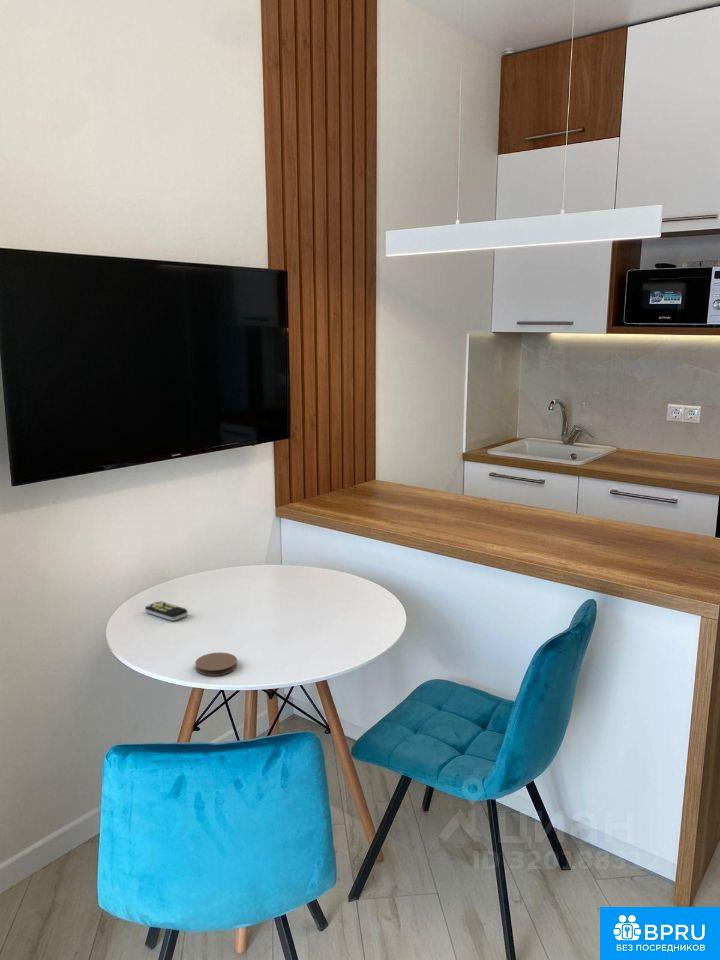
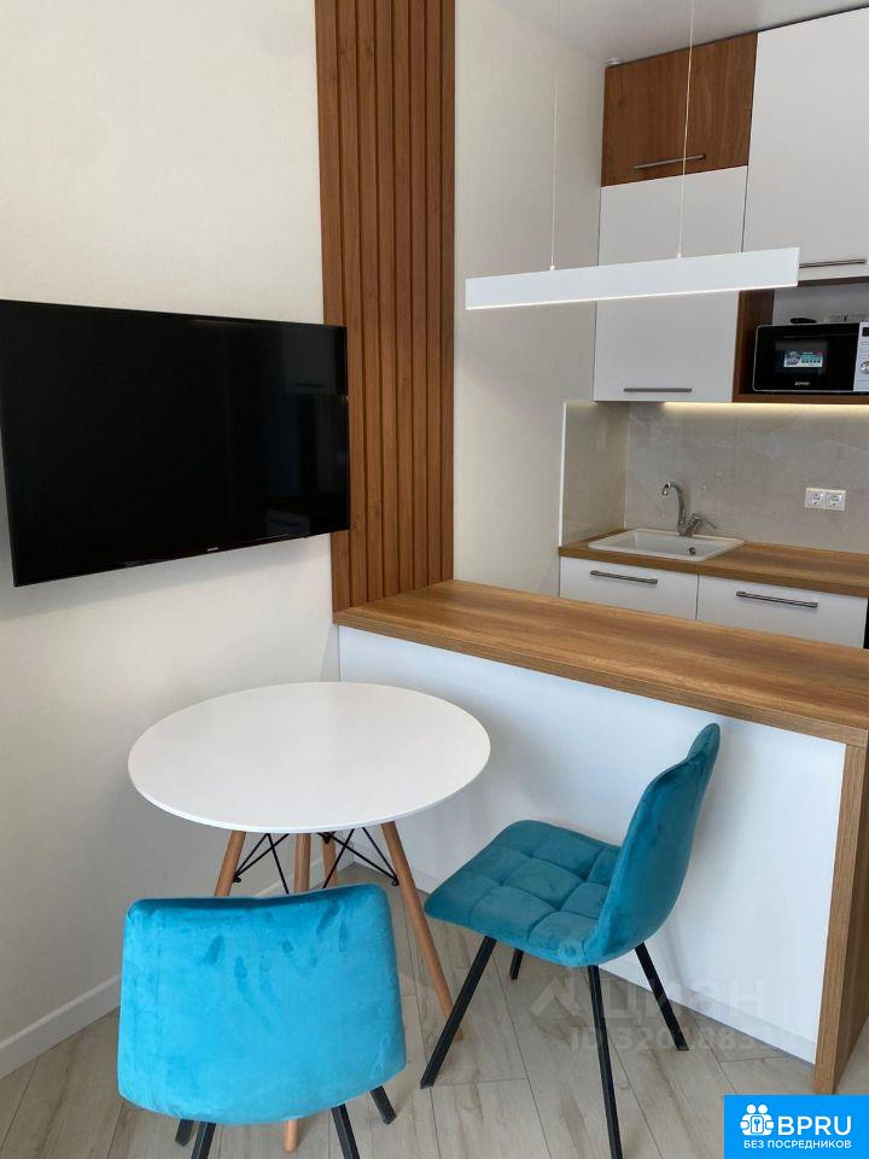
- remote control (166, 610)
- coaster (216, 663)
